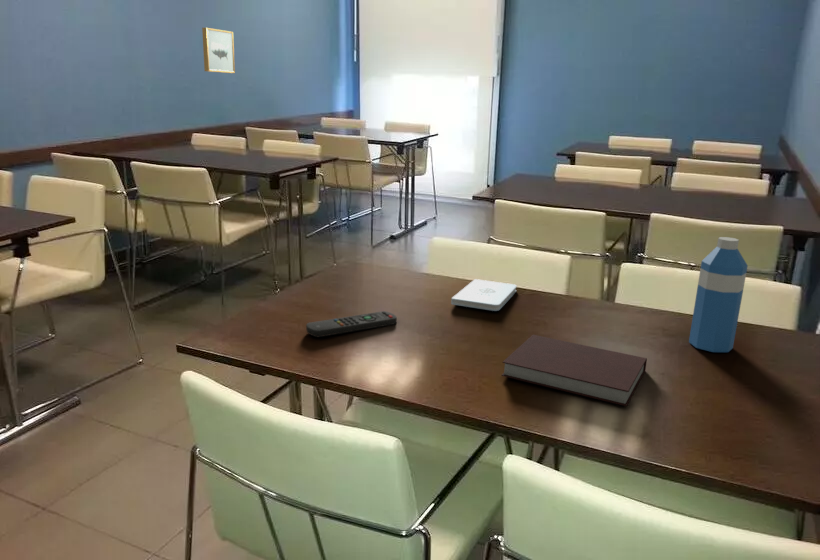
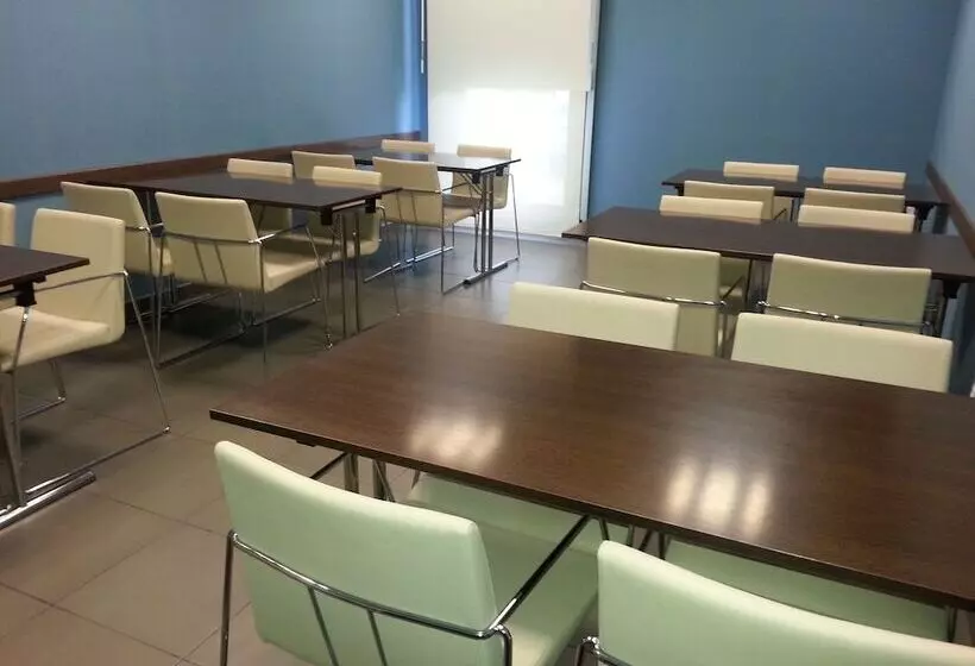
- remote control (352, 323)
- wall art (219, 51)
- water bottle (719, 293)
- notebook (575, 366)
- notepad (485, 294)
